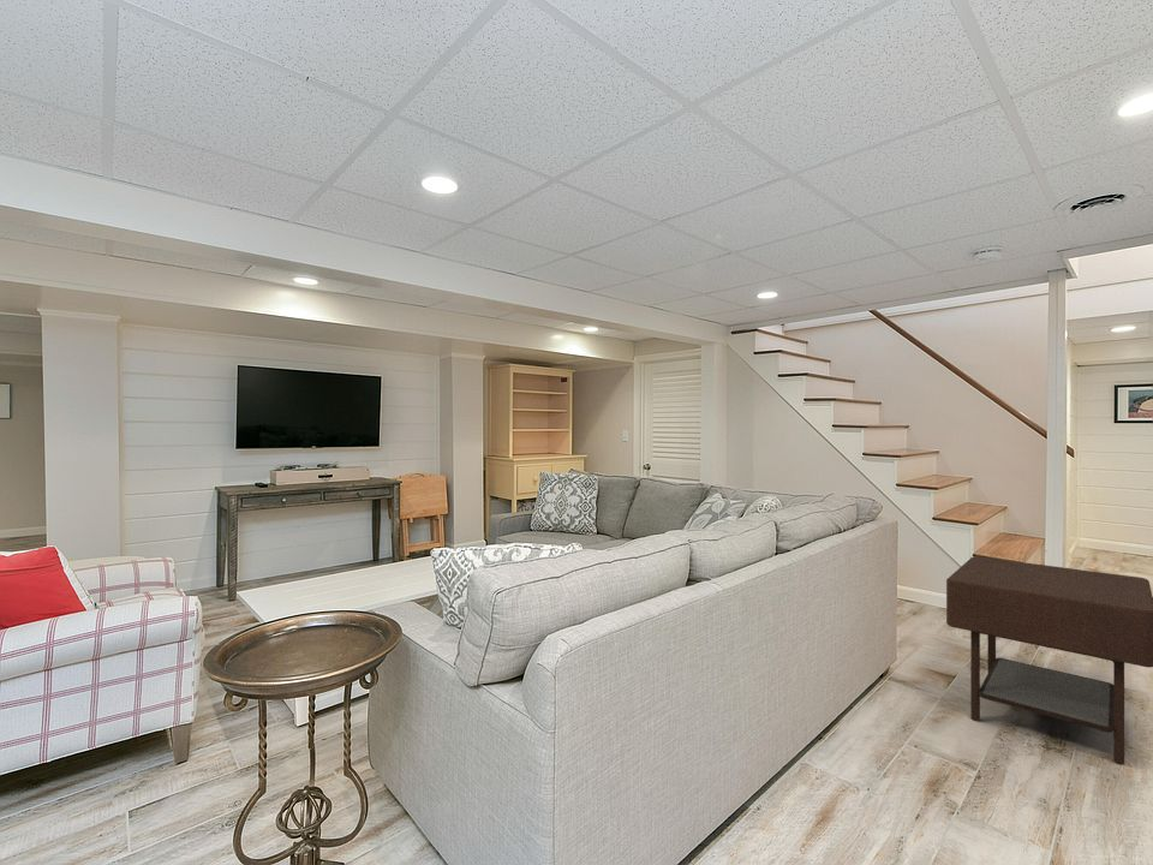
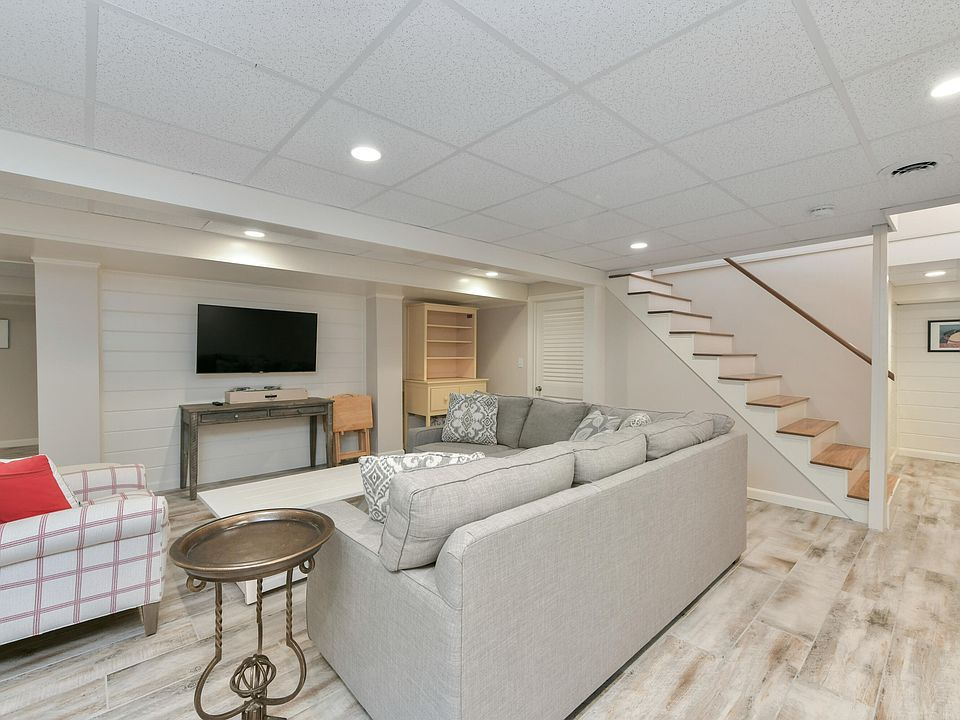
- side table (1047, 646)
